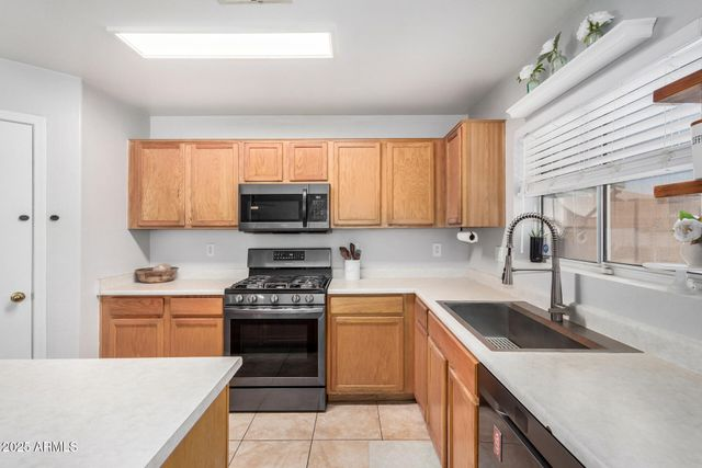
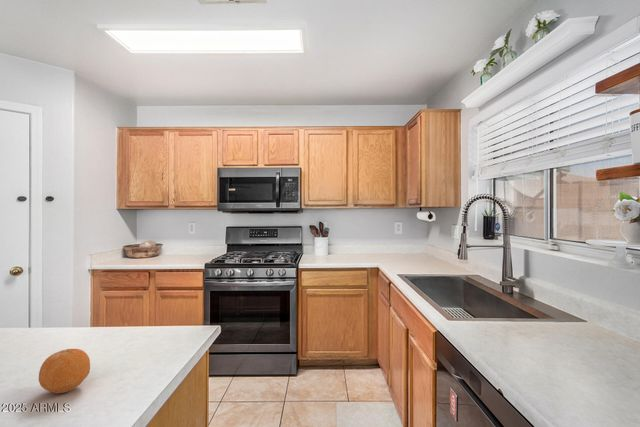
+ fruit (65, 370)
